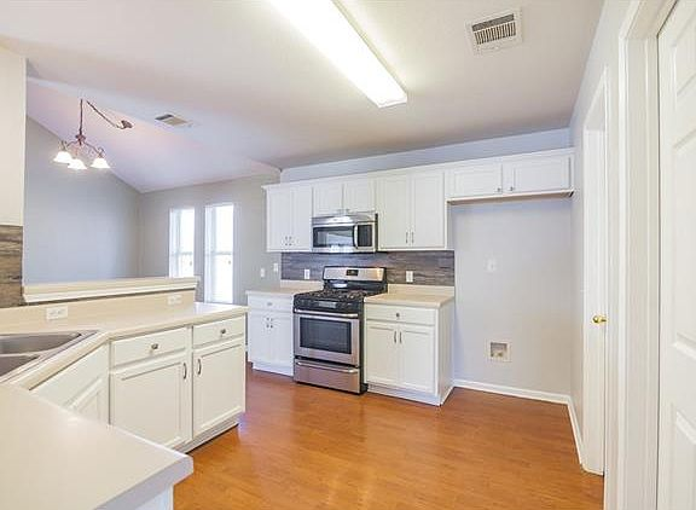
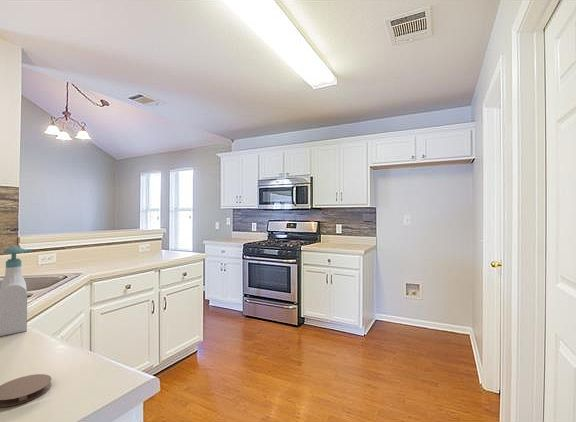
+ soap bottle (17, 287)
+ coaster (22, 389)
